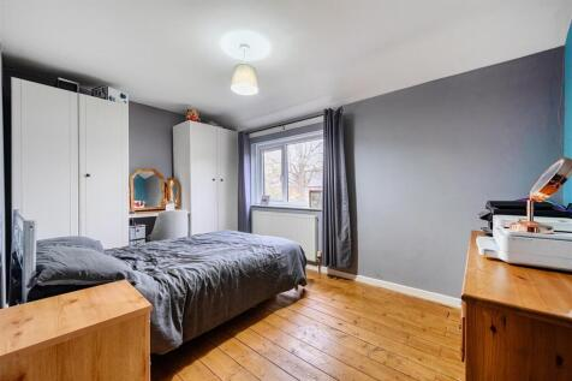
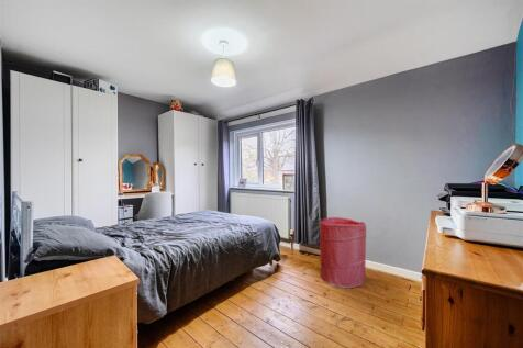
+ laundry hamper (342, 248)
